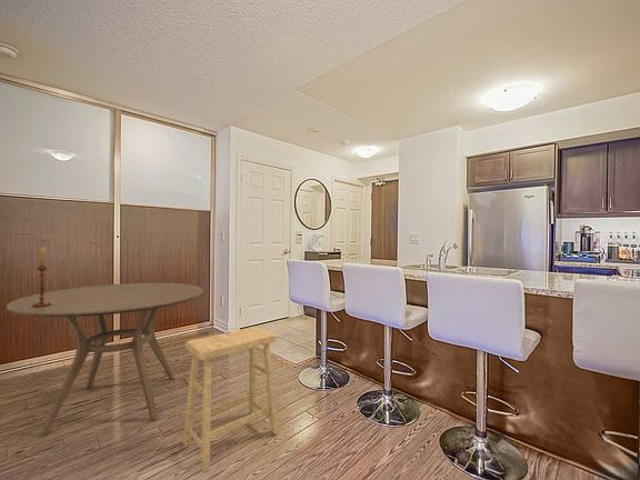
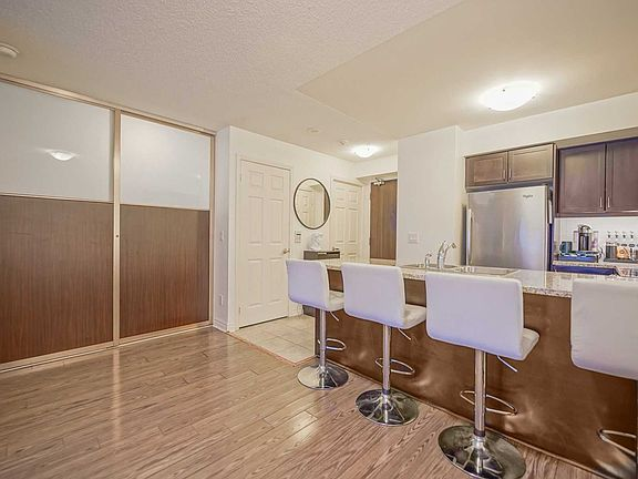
- dining table (118, 348)
- candlestick (41, 274)
- stool (237, 398)
